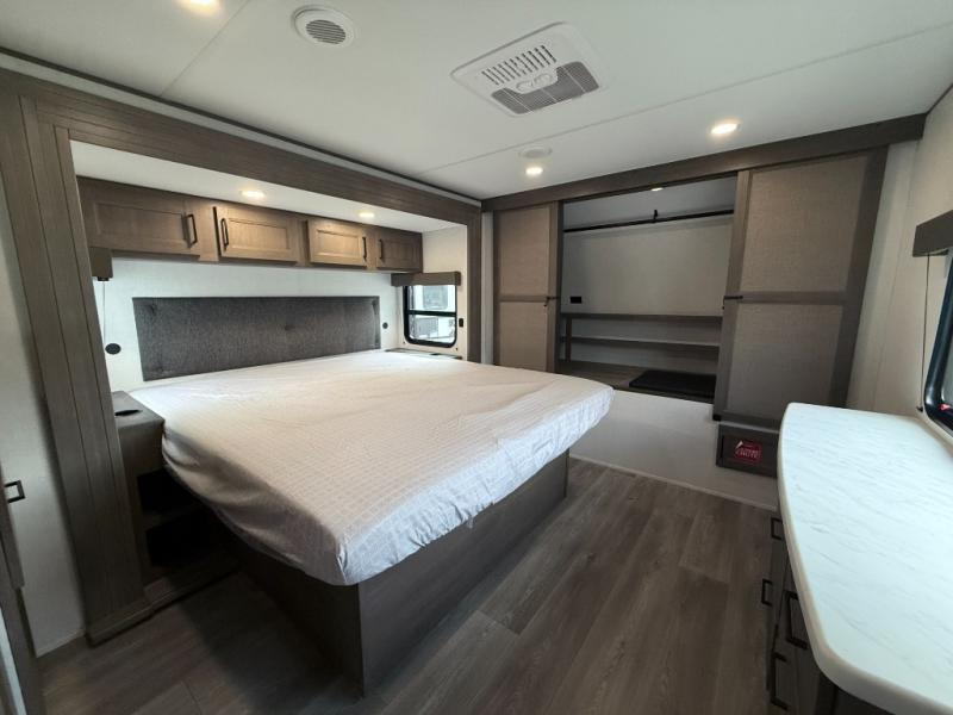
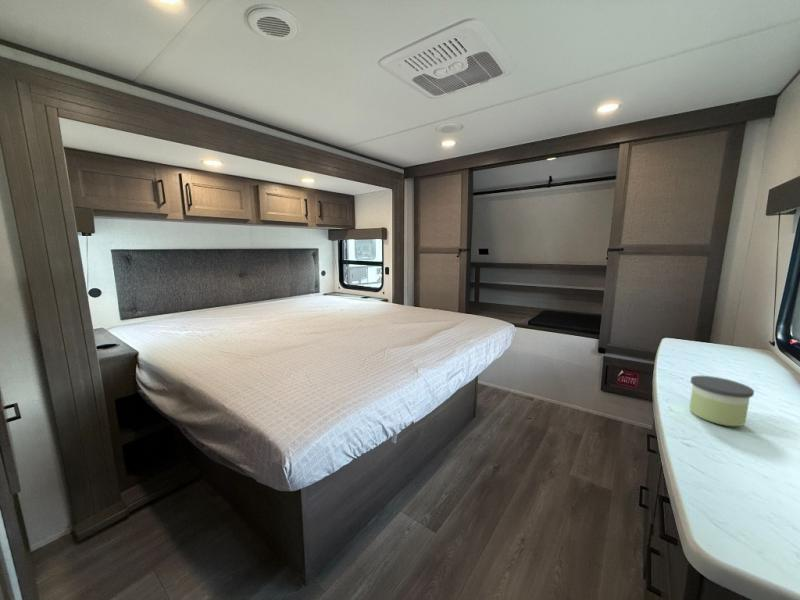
+ candle (718, 400)
